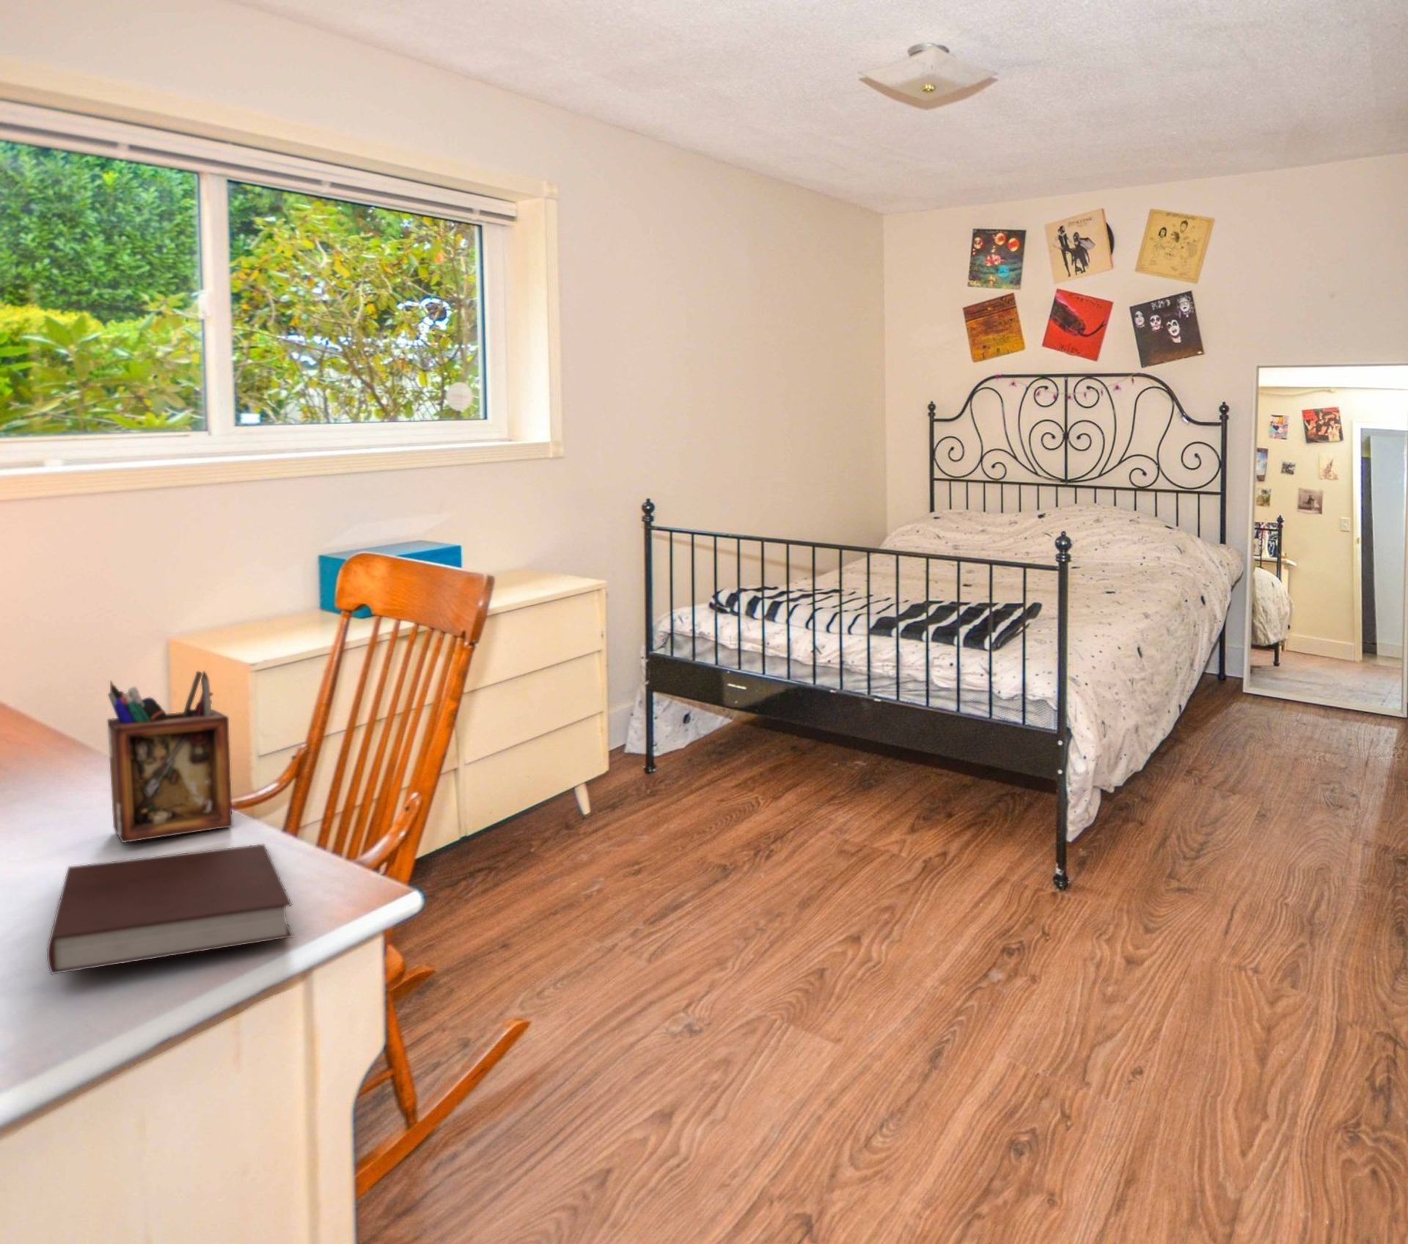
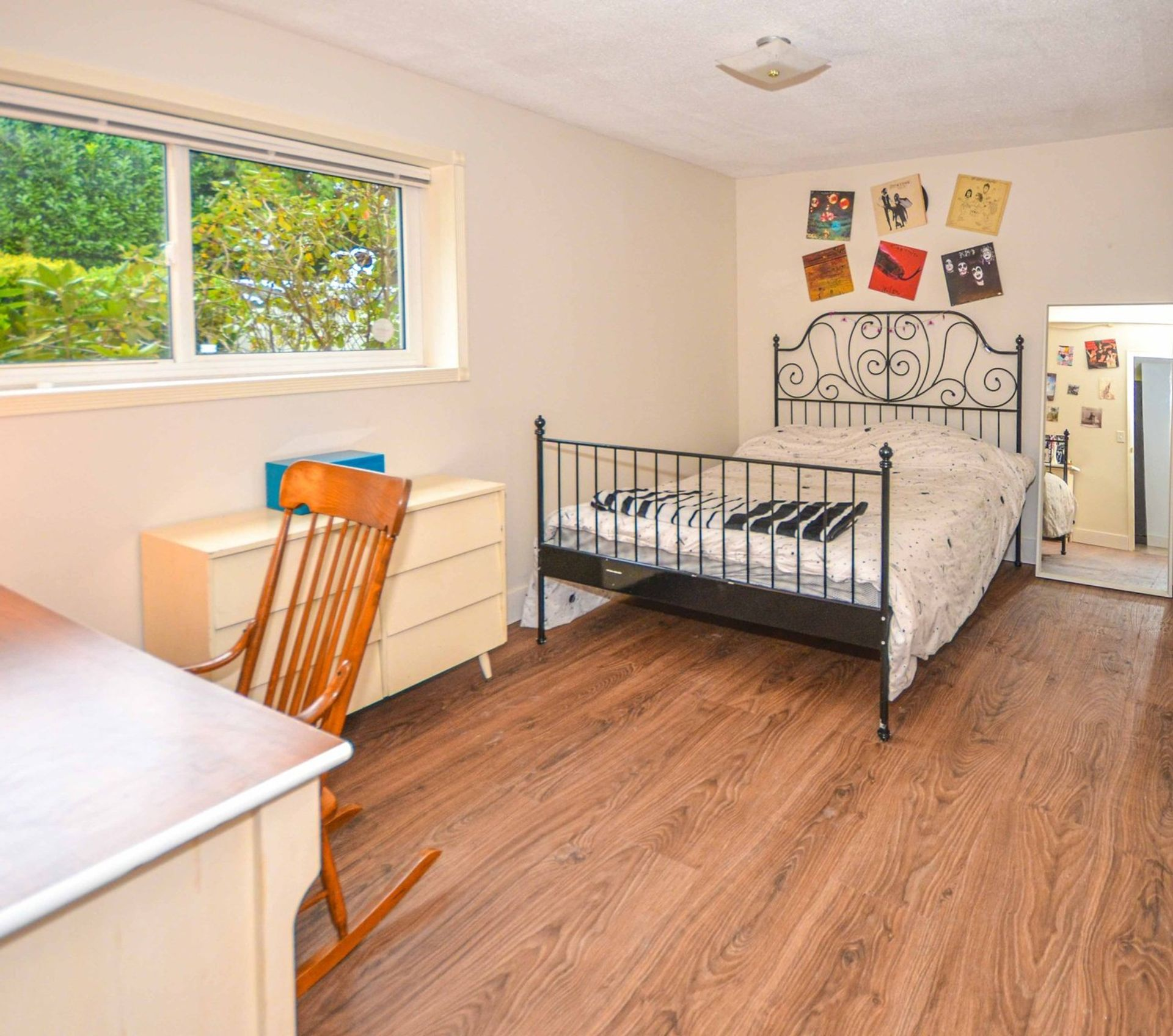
- desk organizer (169, 752)
- notebook (172, 899)
